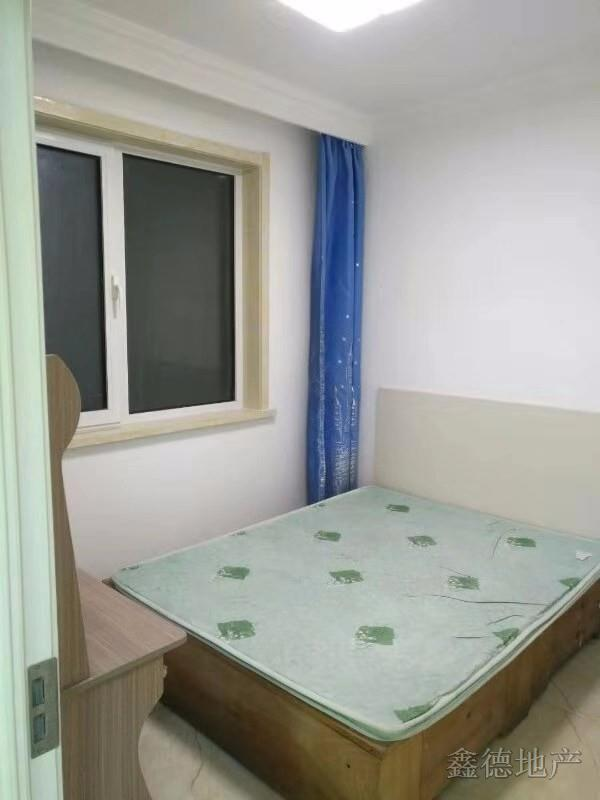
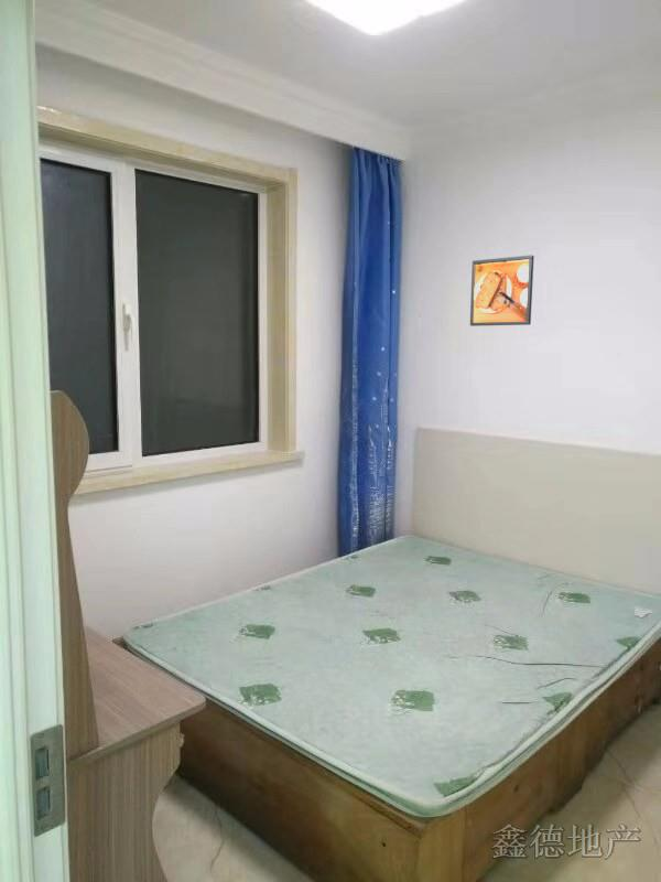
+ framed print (500, 291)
